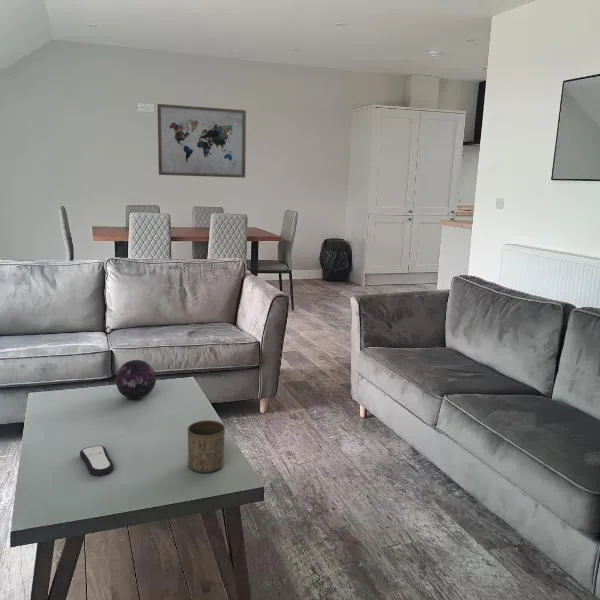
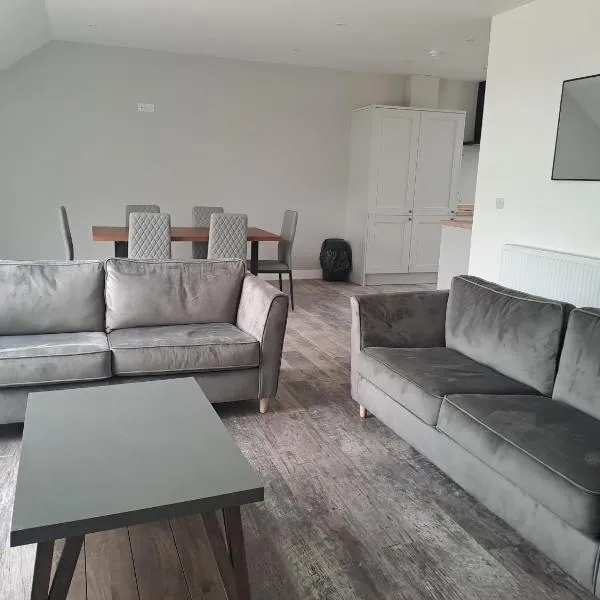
- cup (206, 446)
- remote control (97, 460)
- wall art (202, 142)
- decorative orb (135, 379)
